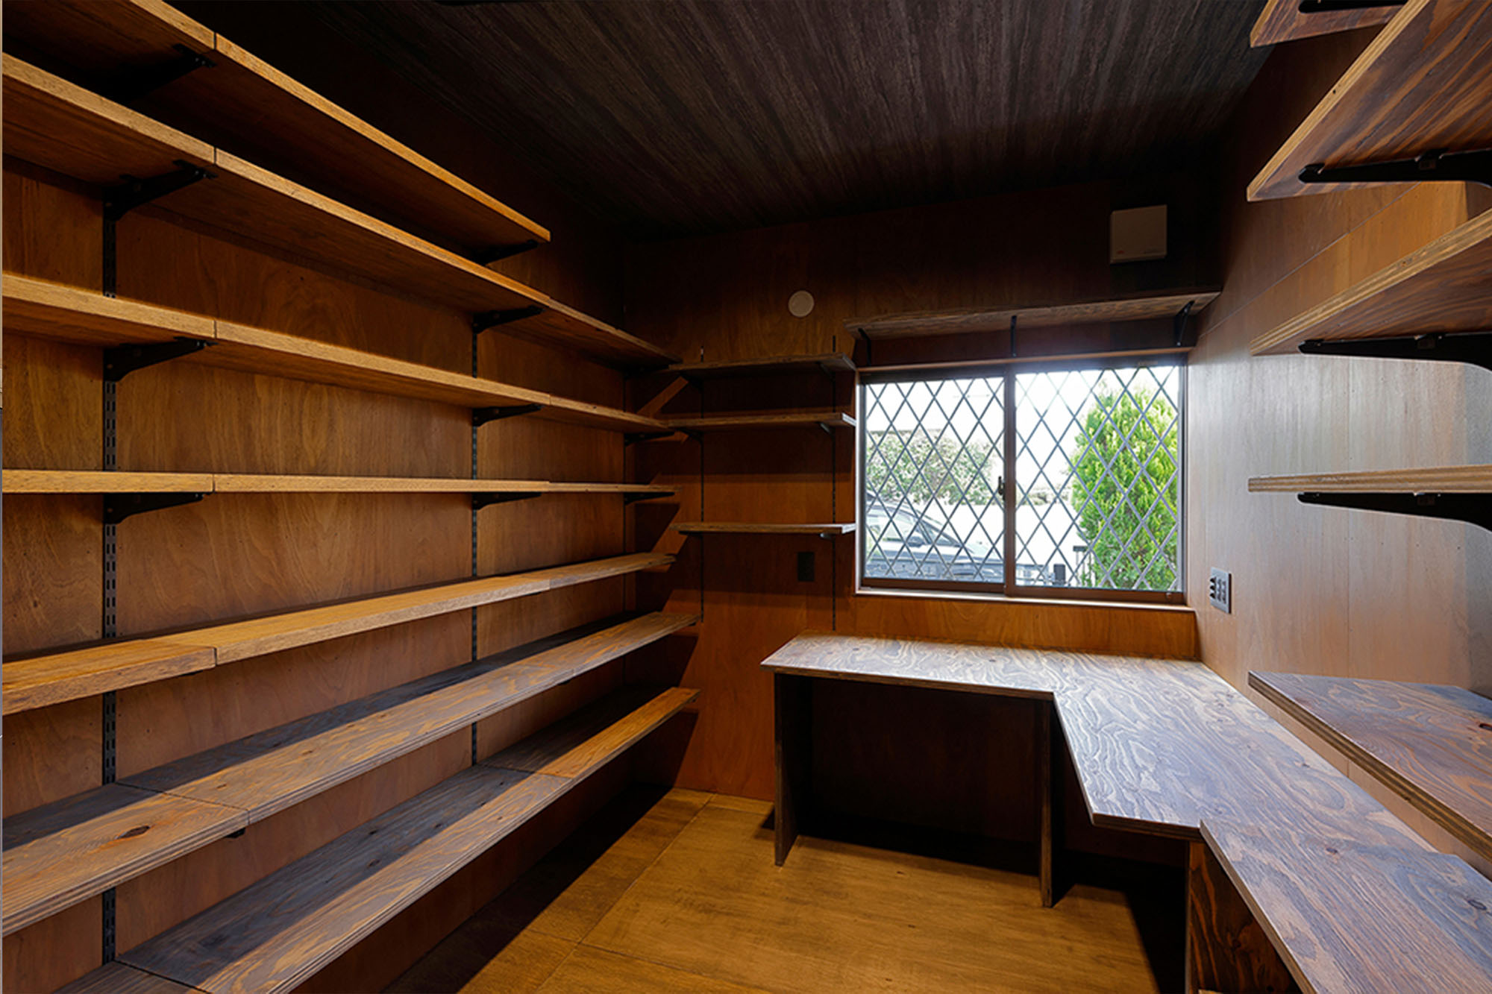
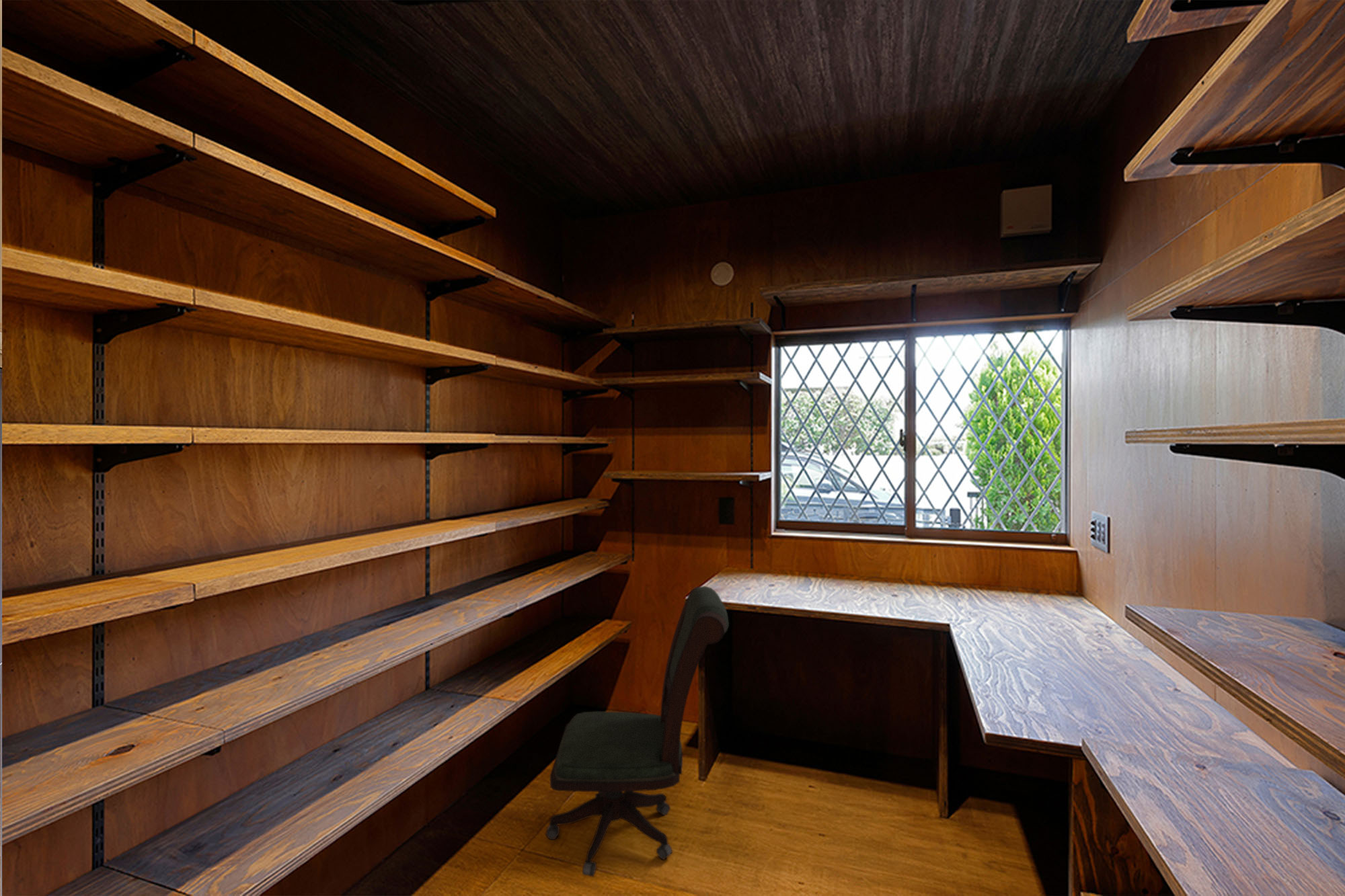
+ office chair (636, 715)
